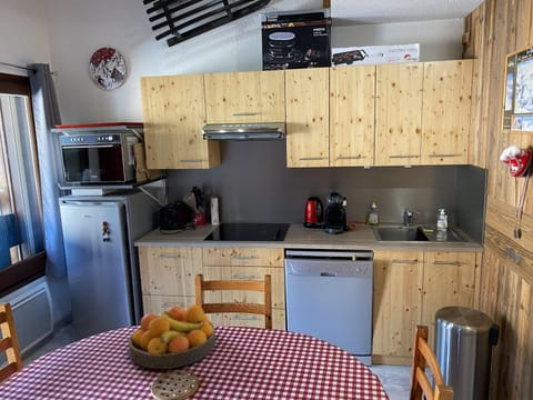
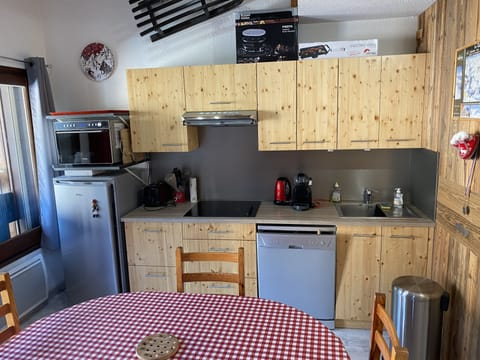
- fruit bowl (172, 328)
